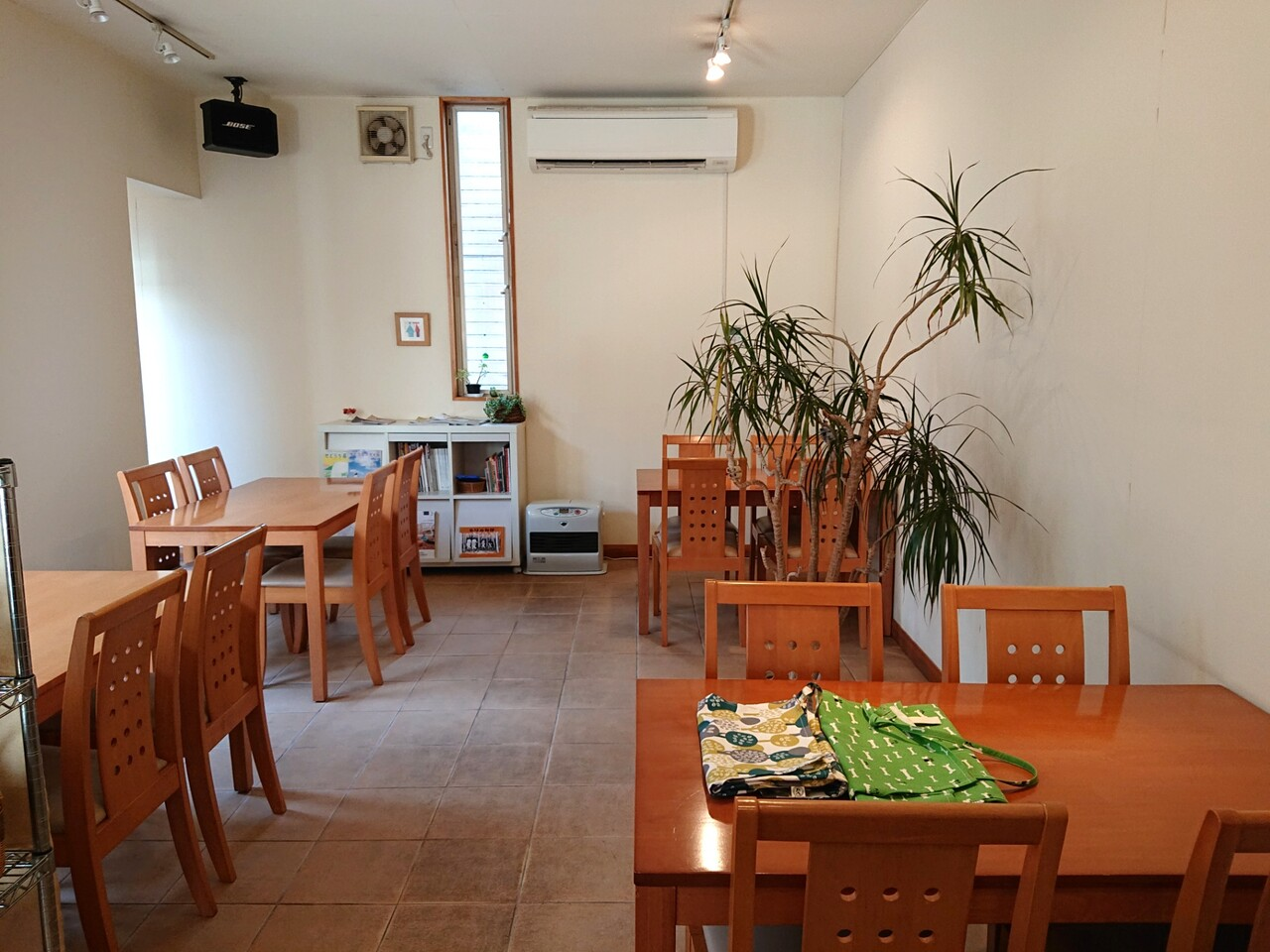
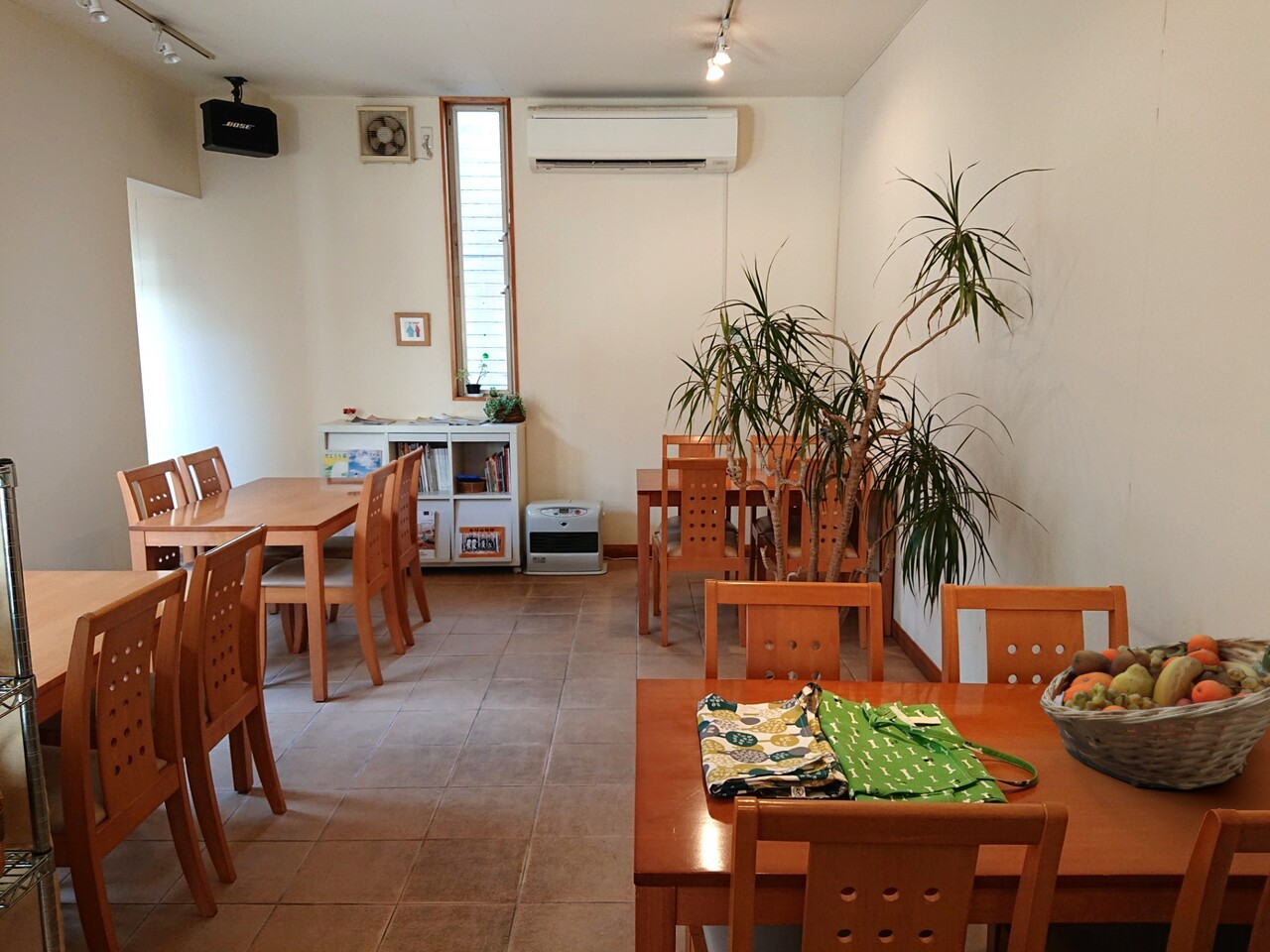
+ fruit basket (1167, 697)
